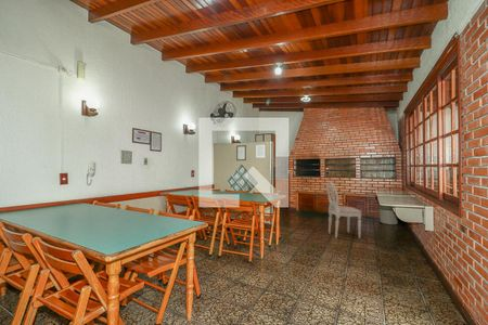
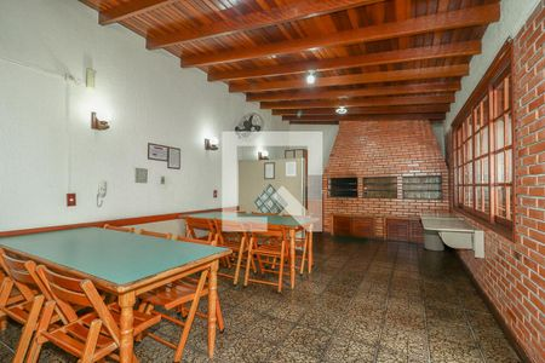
- dining chair (343, 208)
